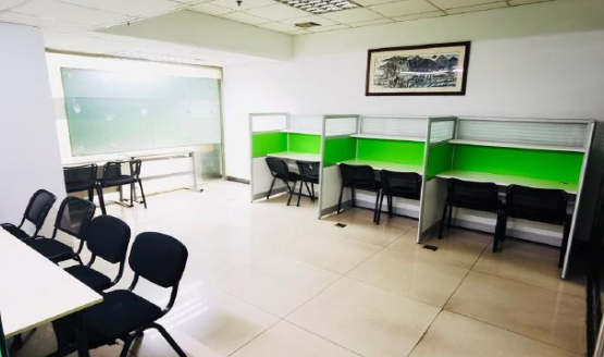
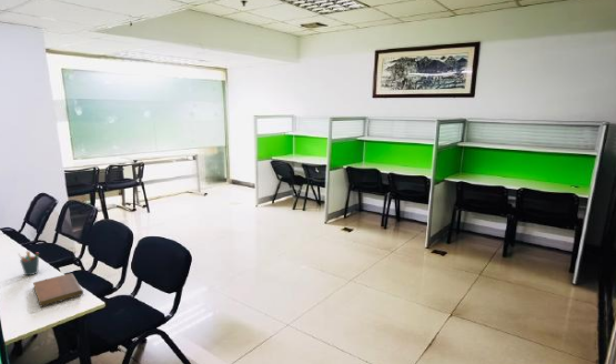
+ pen holder (30, 262)
+ notebook (58, 287)
